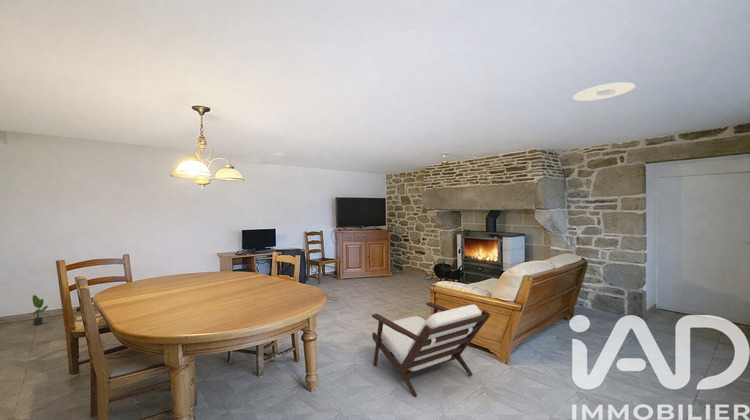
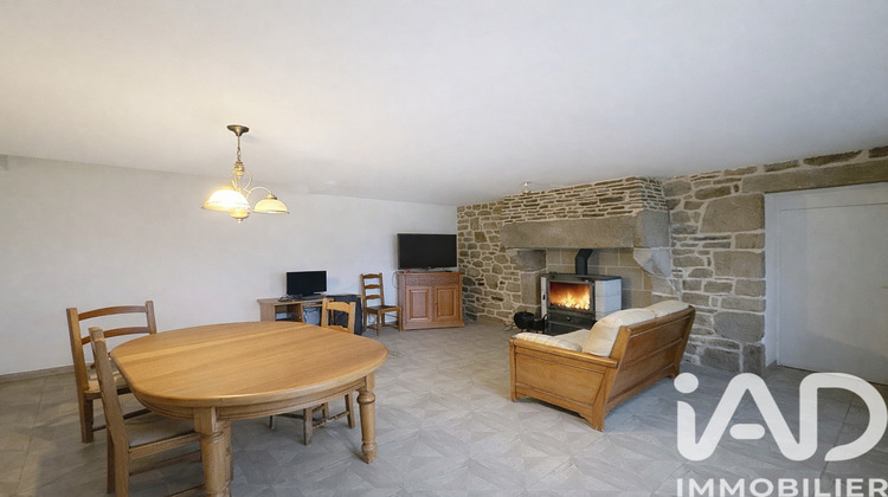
- recessed light (602, 89)
- potted plant (38, 309)
- armchair (426, 335)
